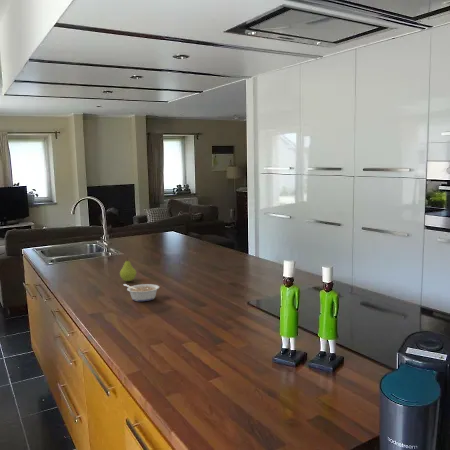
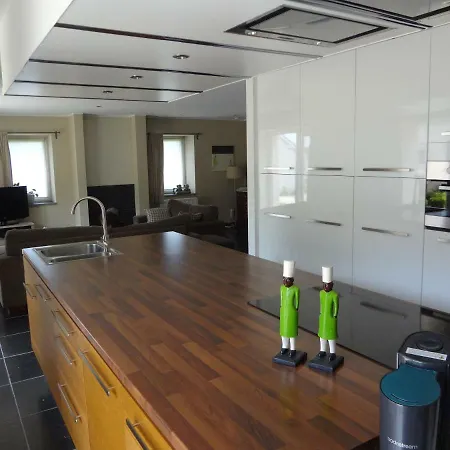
- legume (142, 292)
- fruit (127, 269)
